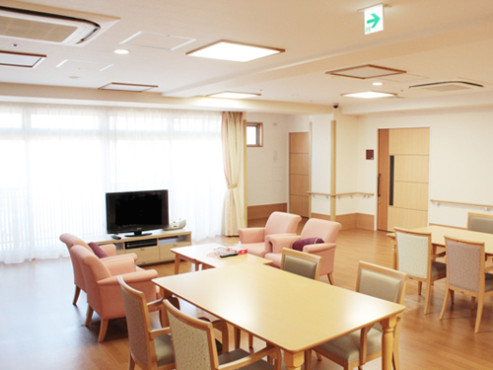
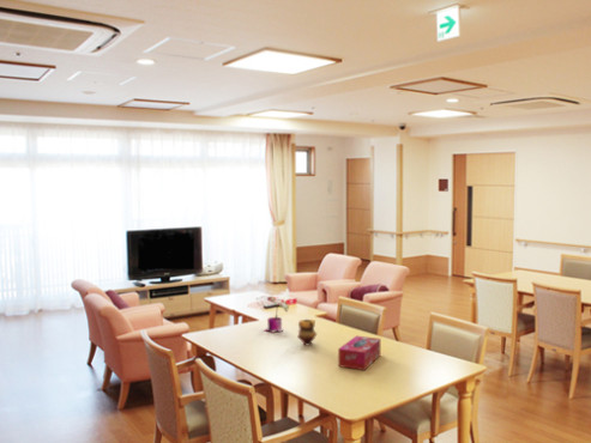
+ tissue box (360, 352)
+ potted plant (276, 314)
+ teapot (307, 329)
